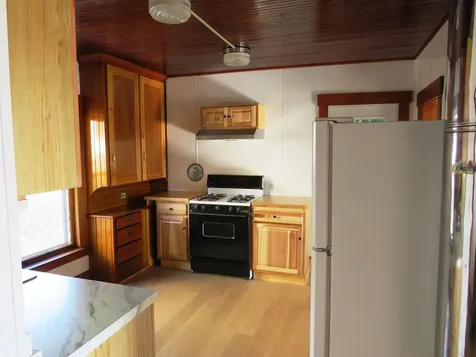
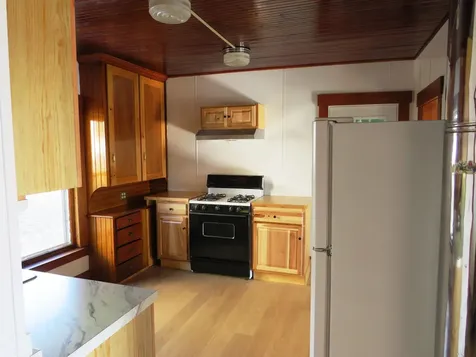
- decorative plate (195, 172)
